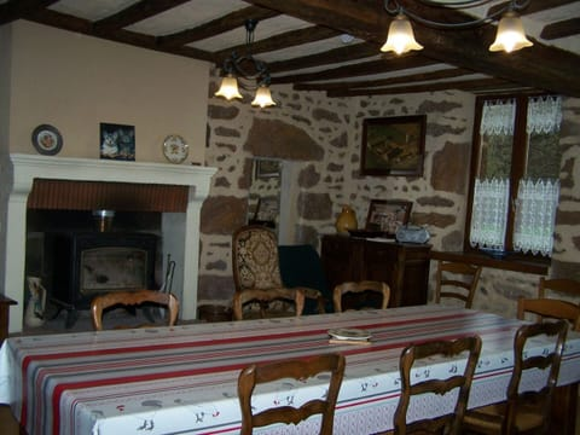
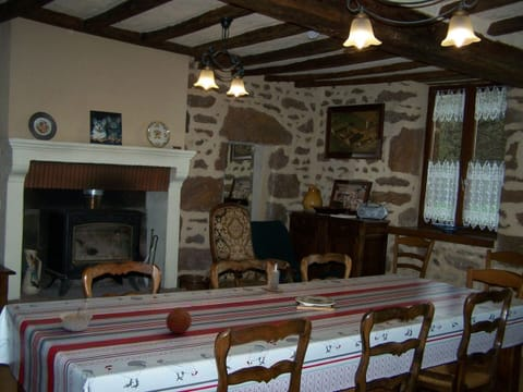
+ fruit (179, 320)
+ legume (74, 320)
+ candle (275, 275)
